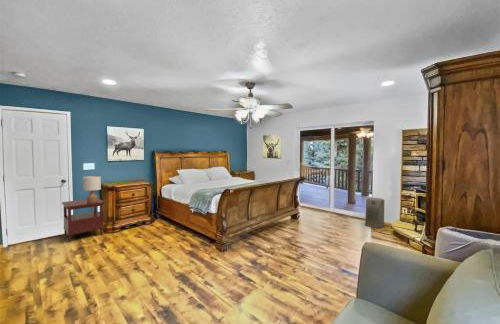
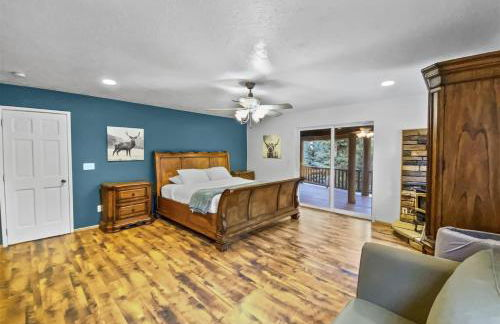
- side table (83, 218)
- fan (375, 211)
- lamp (92, 189)
